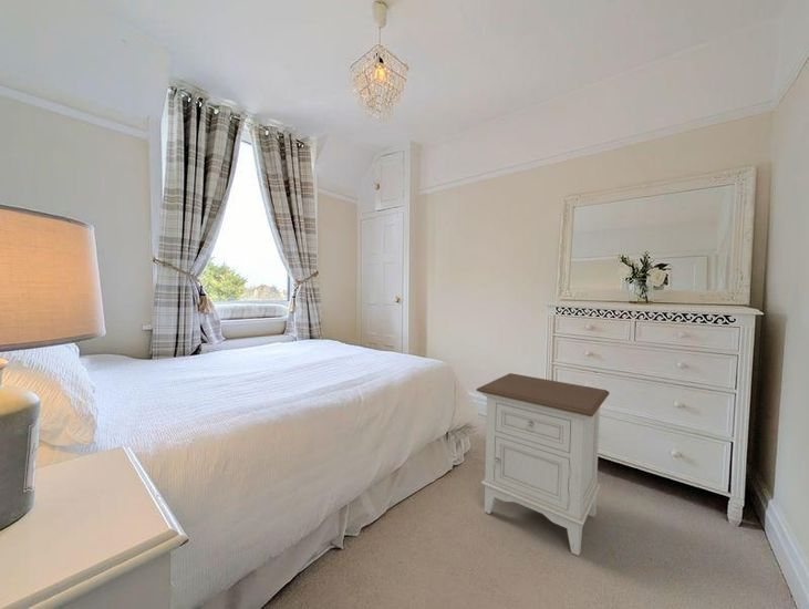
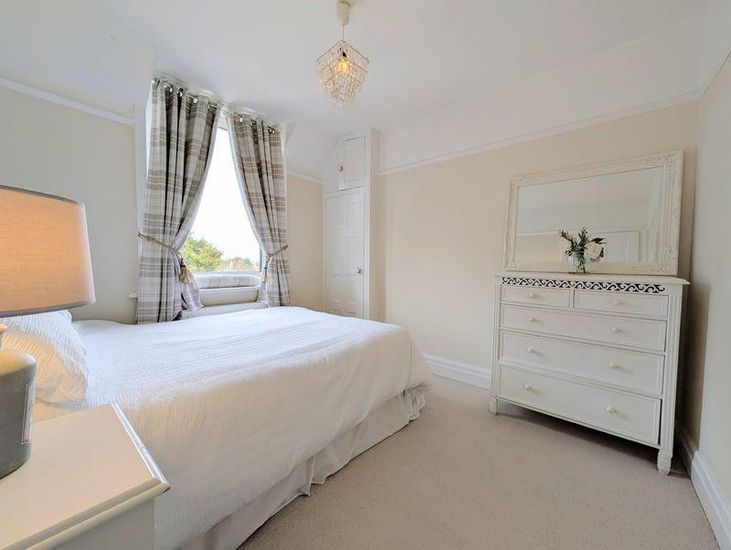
- nightstand (540, 452)
